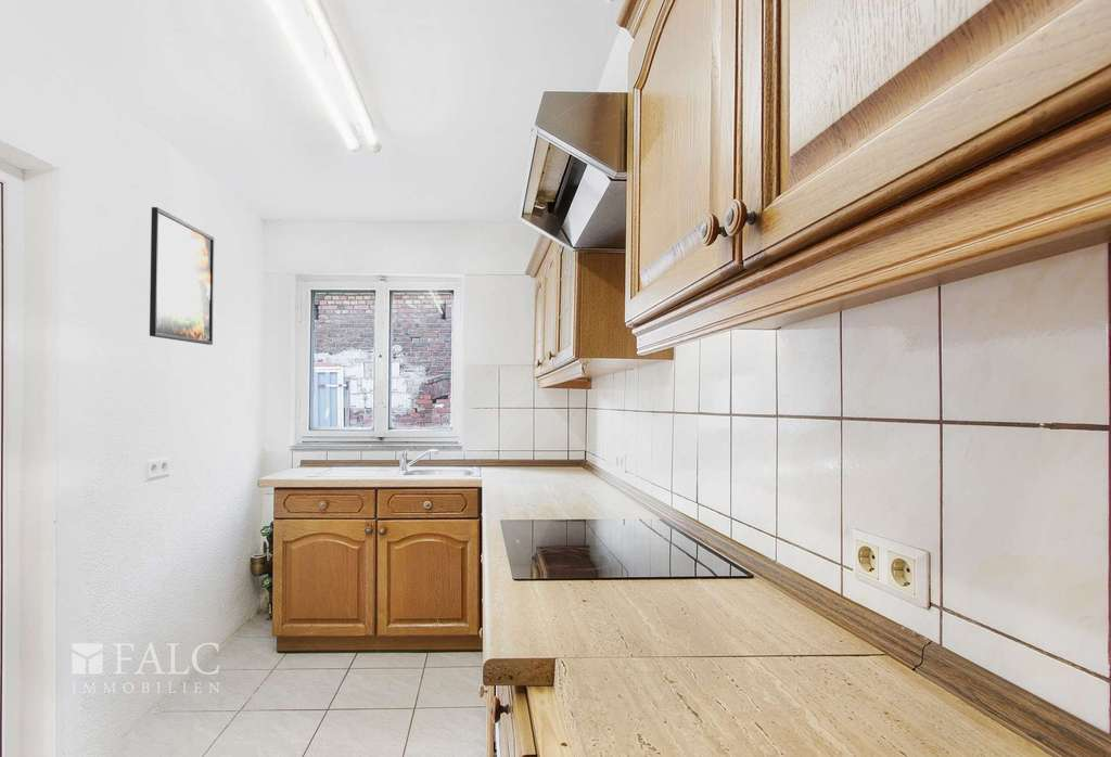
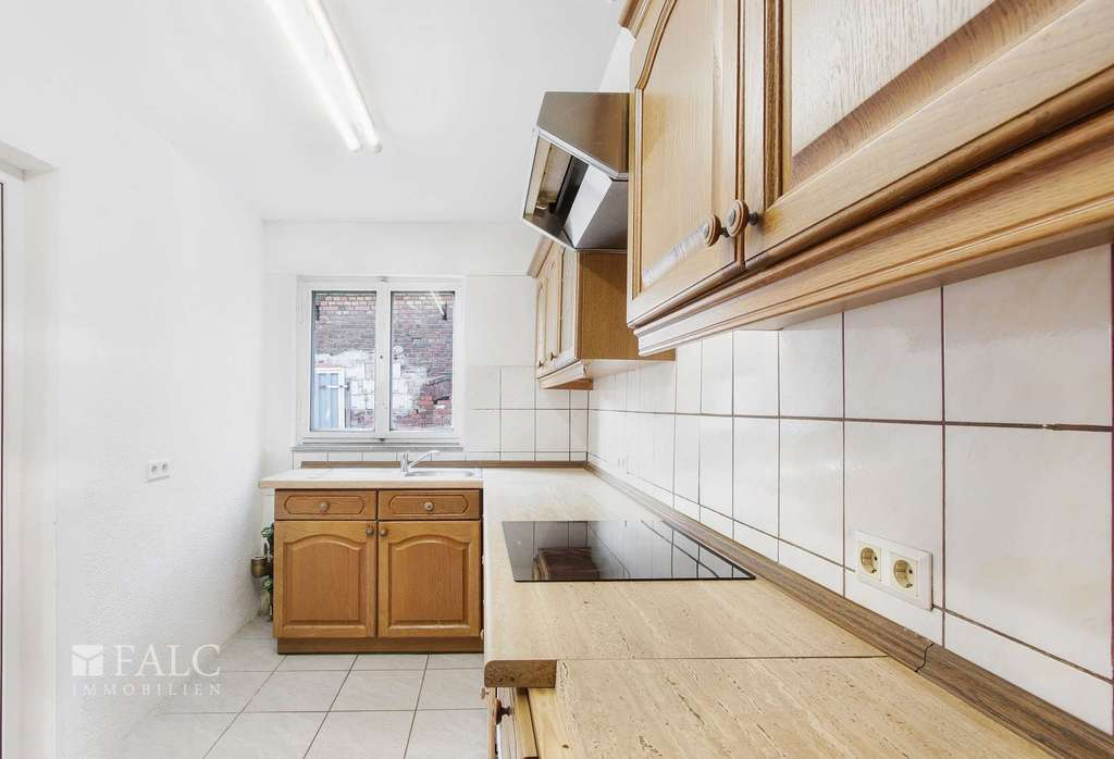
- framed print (184, 282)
